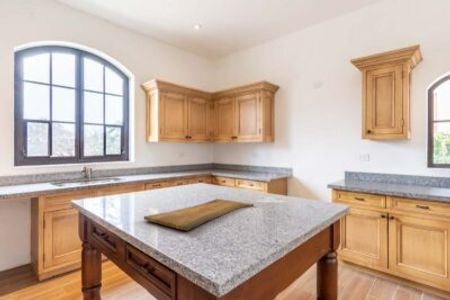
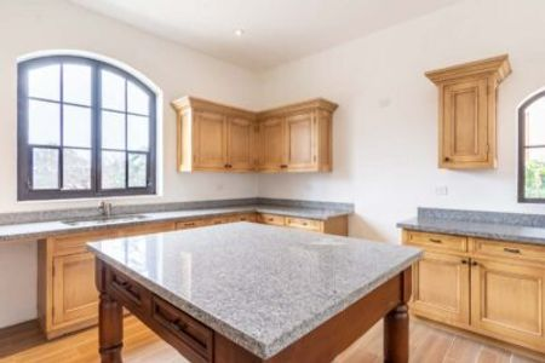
- cutting board (204, 211)
